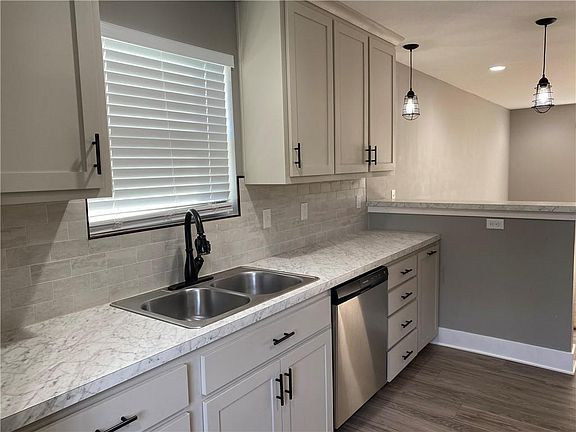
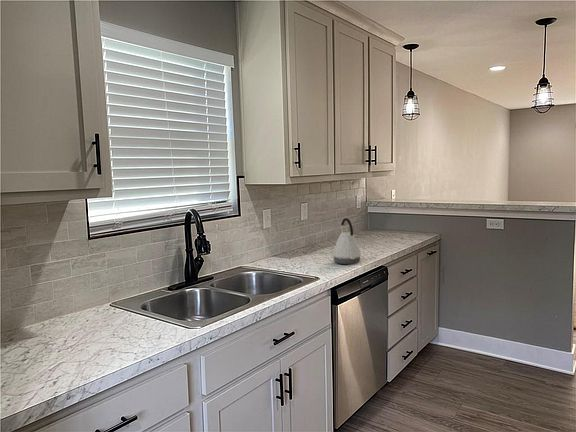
+ kettle (346, 240)
